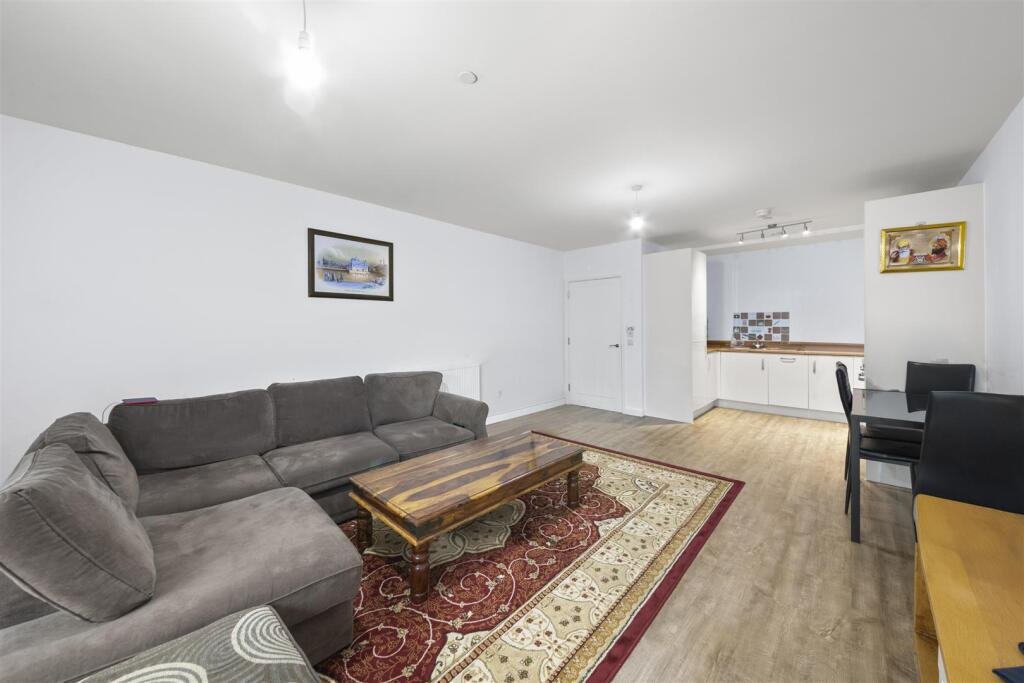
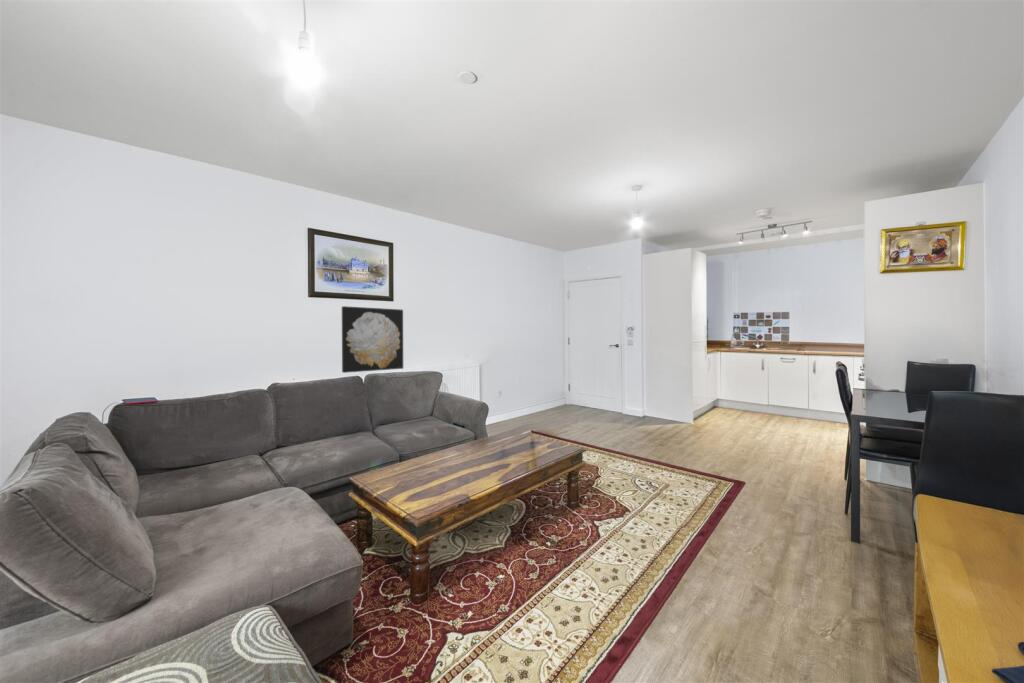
+ wall art (374, 339)
